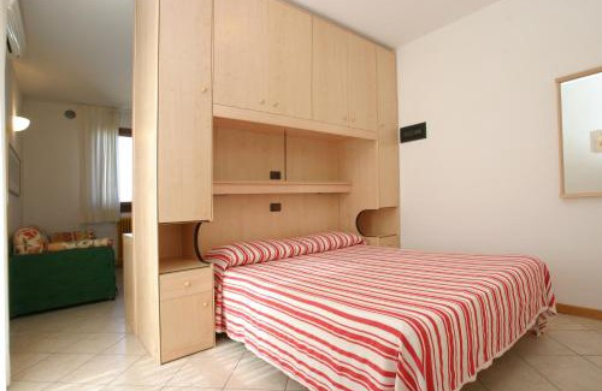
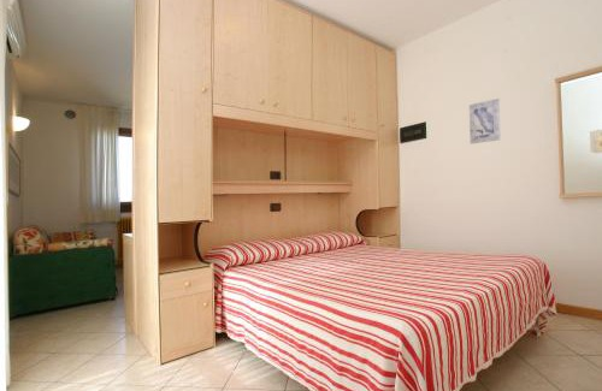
+ wall art (484, 122)
